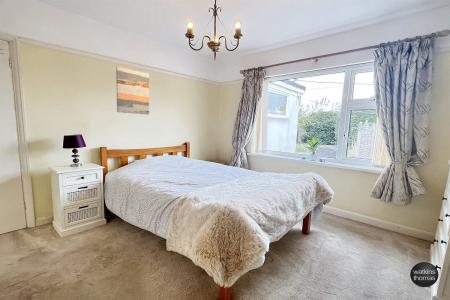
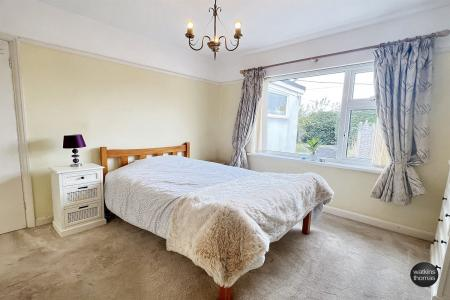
- wall art (133, 92)
